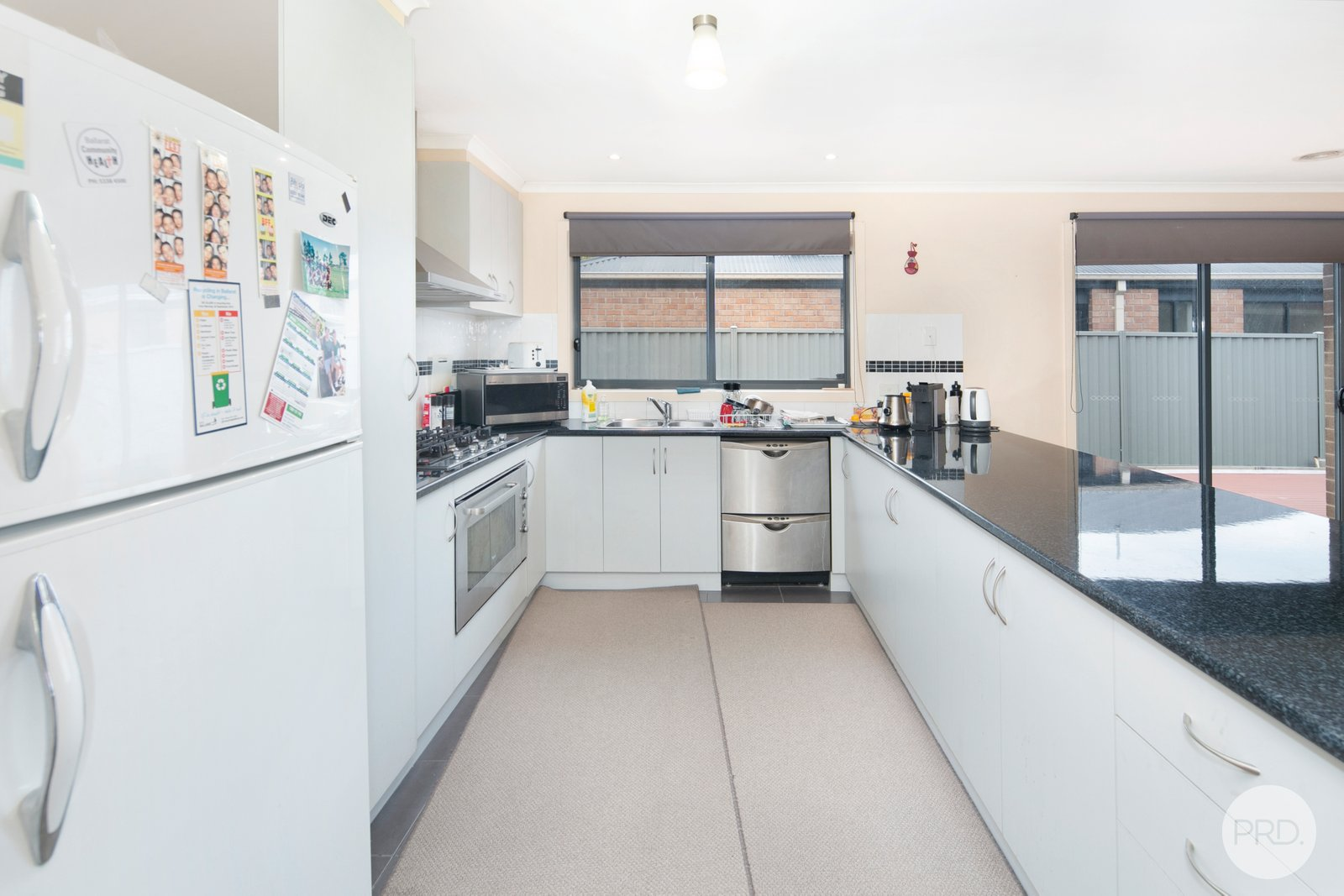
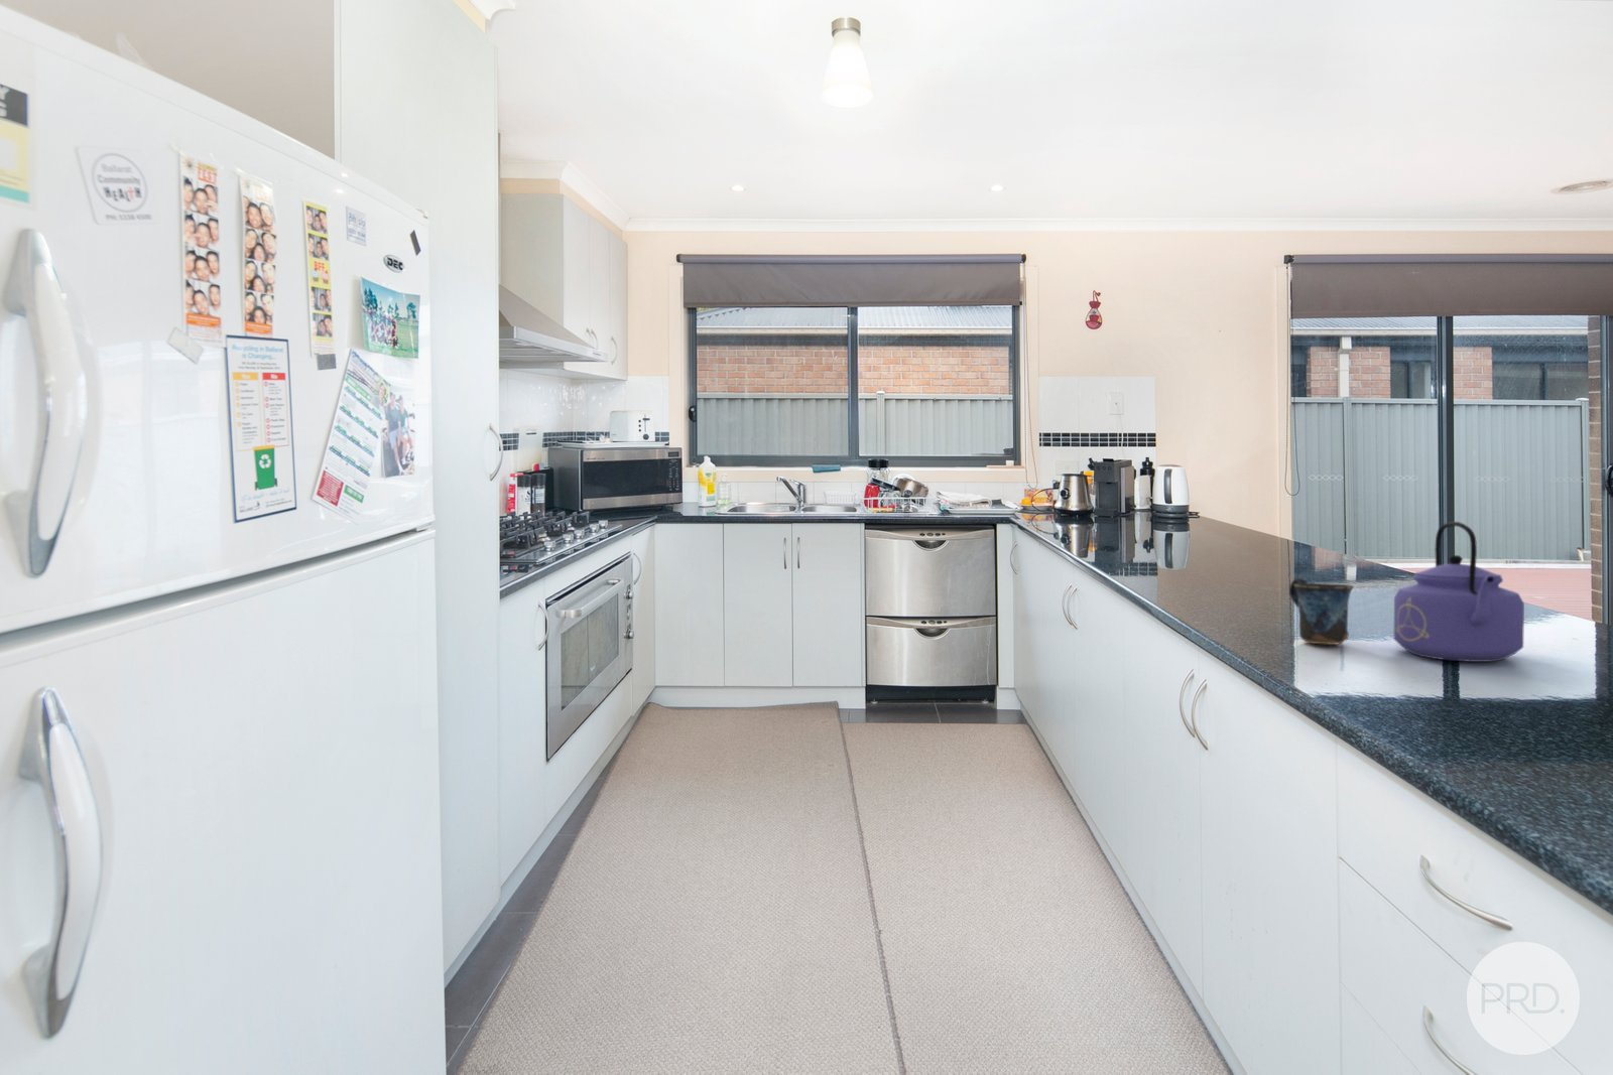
+ mug (1320, 609)
+ kettle (1461, 589)
